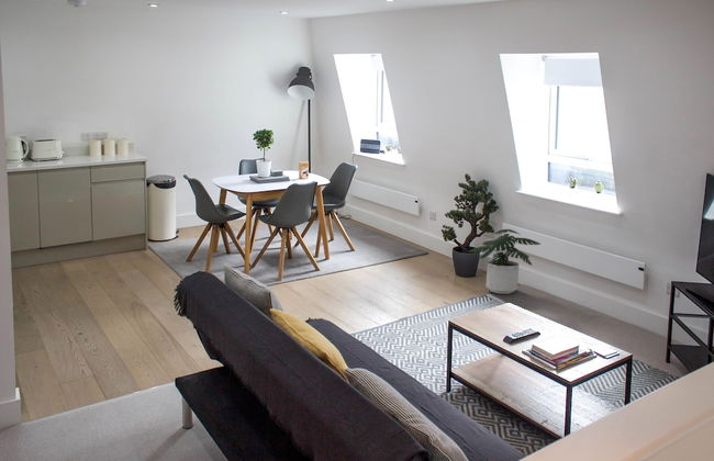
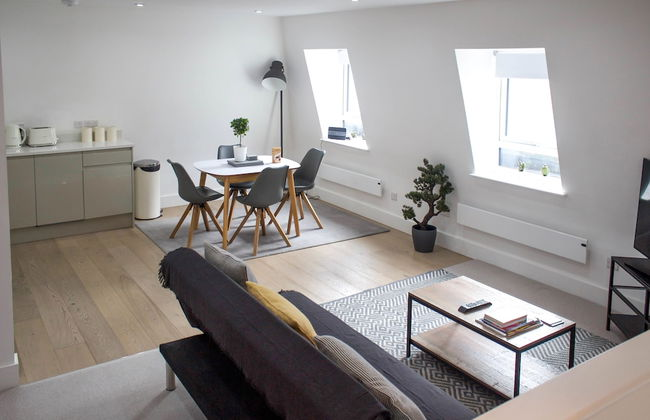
- potted plant (503, 261)
